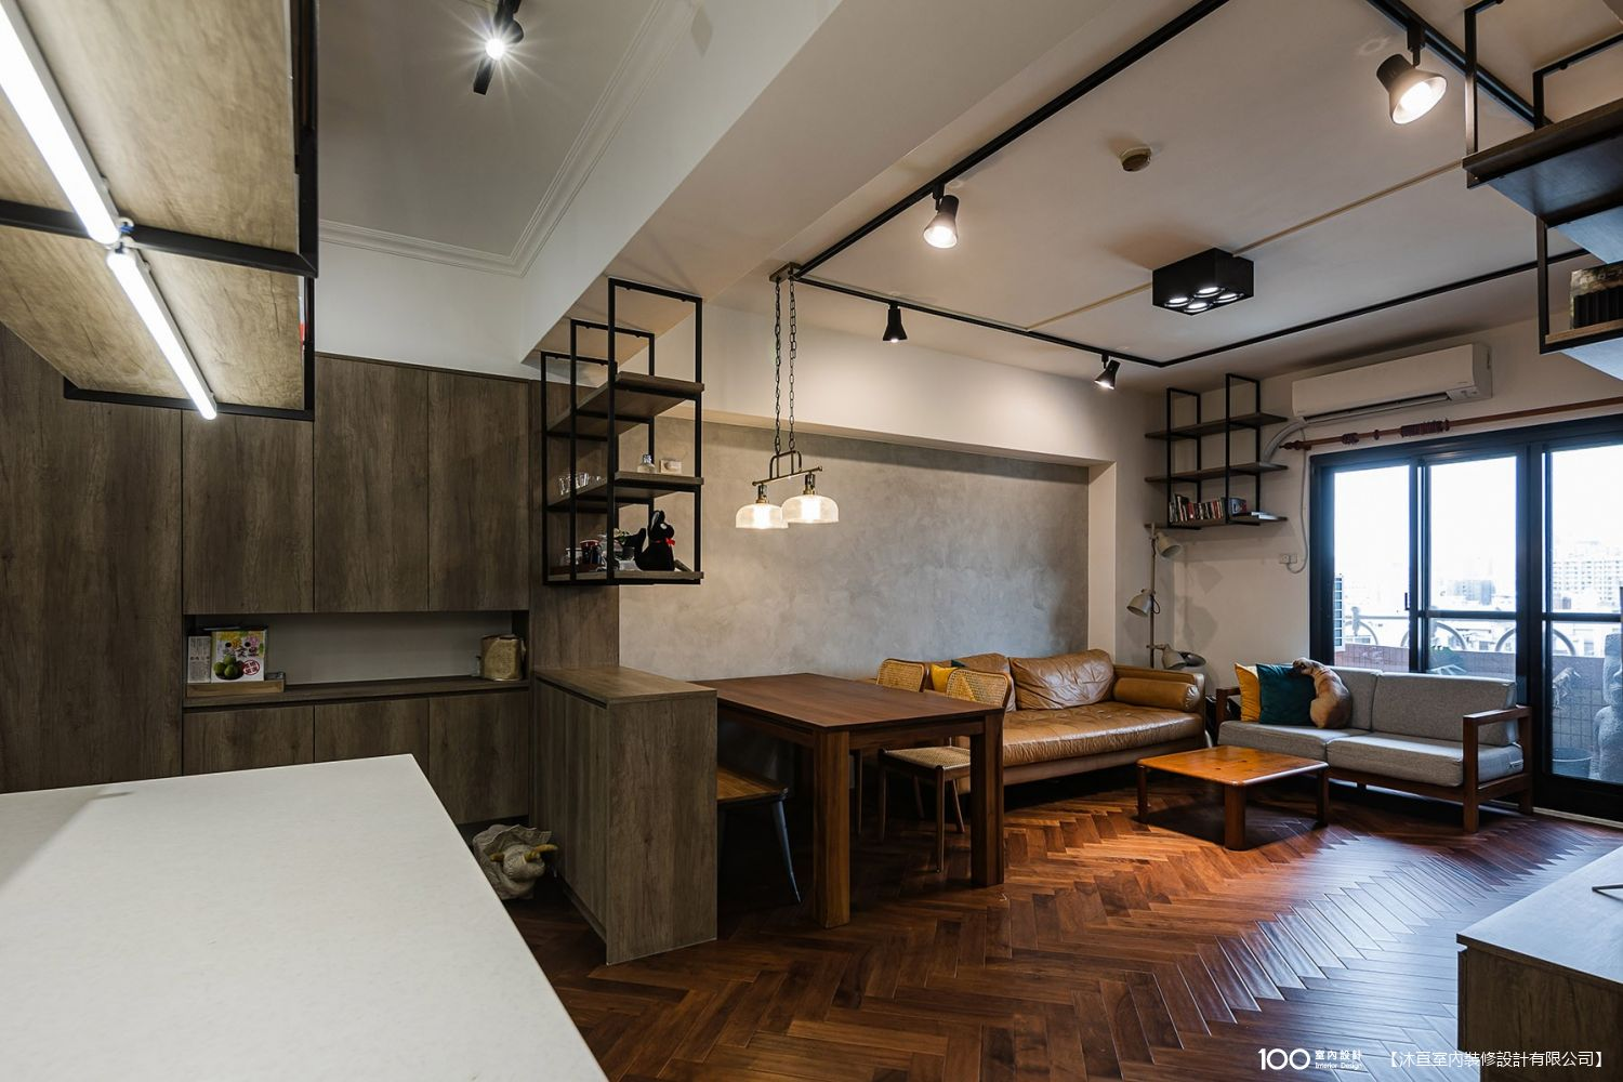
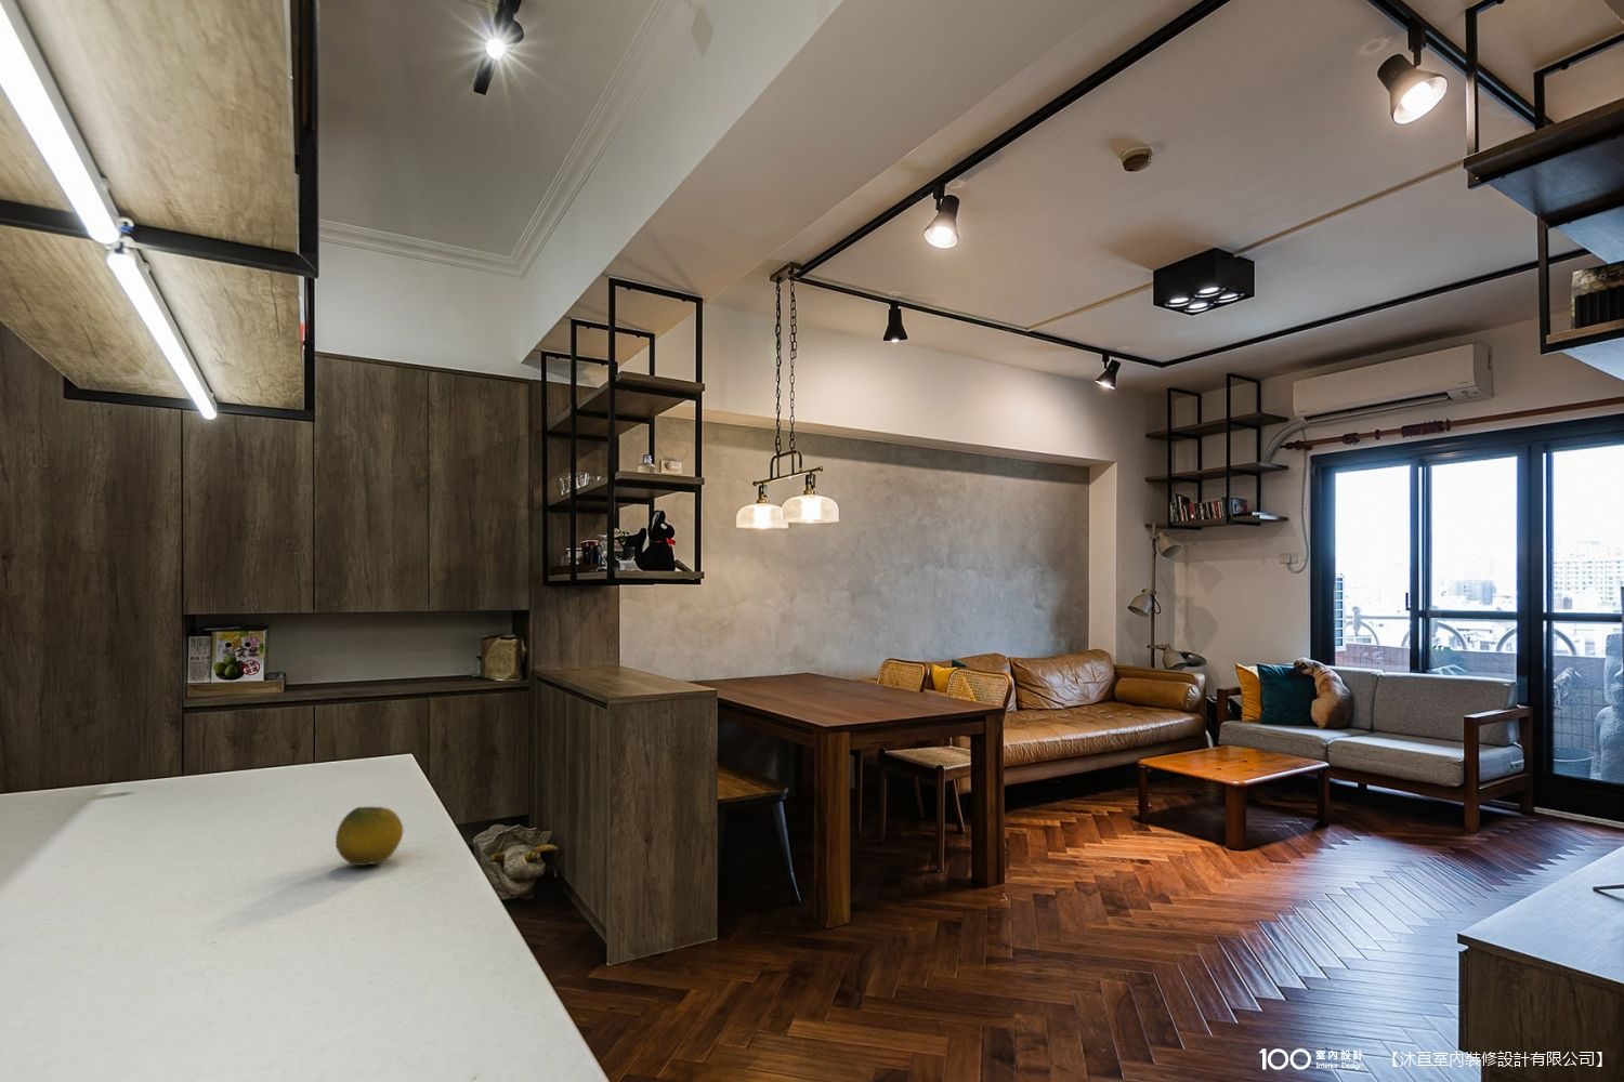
+ fruit (370, 834)
